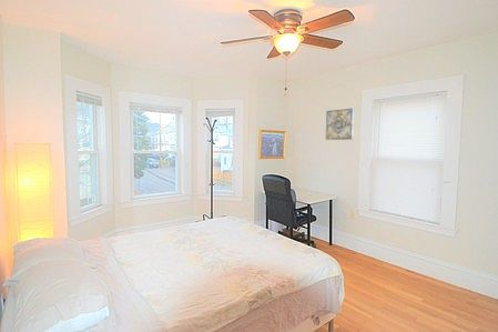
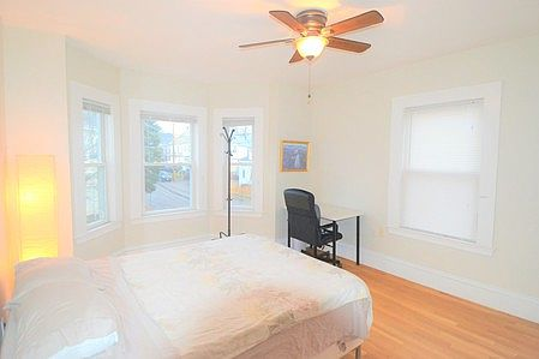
- wall art (338, 124)
